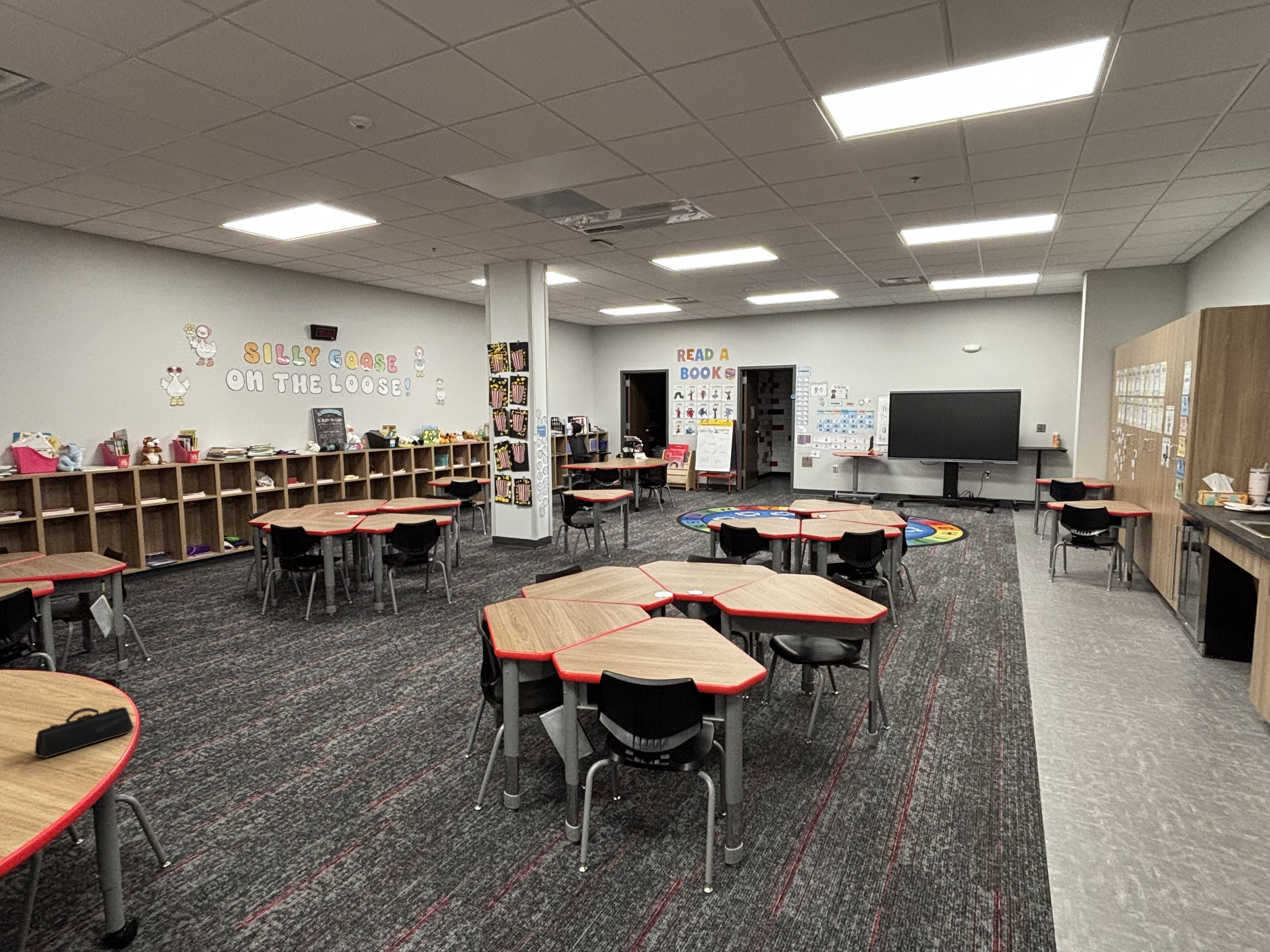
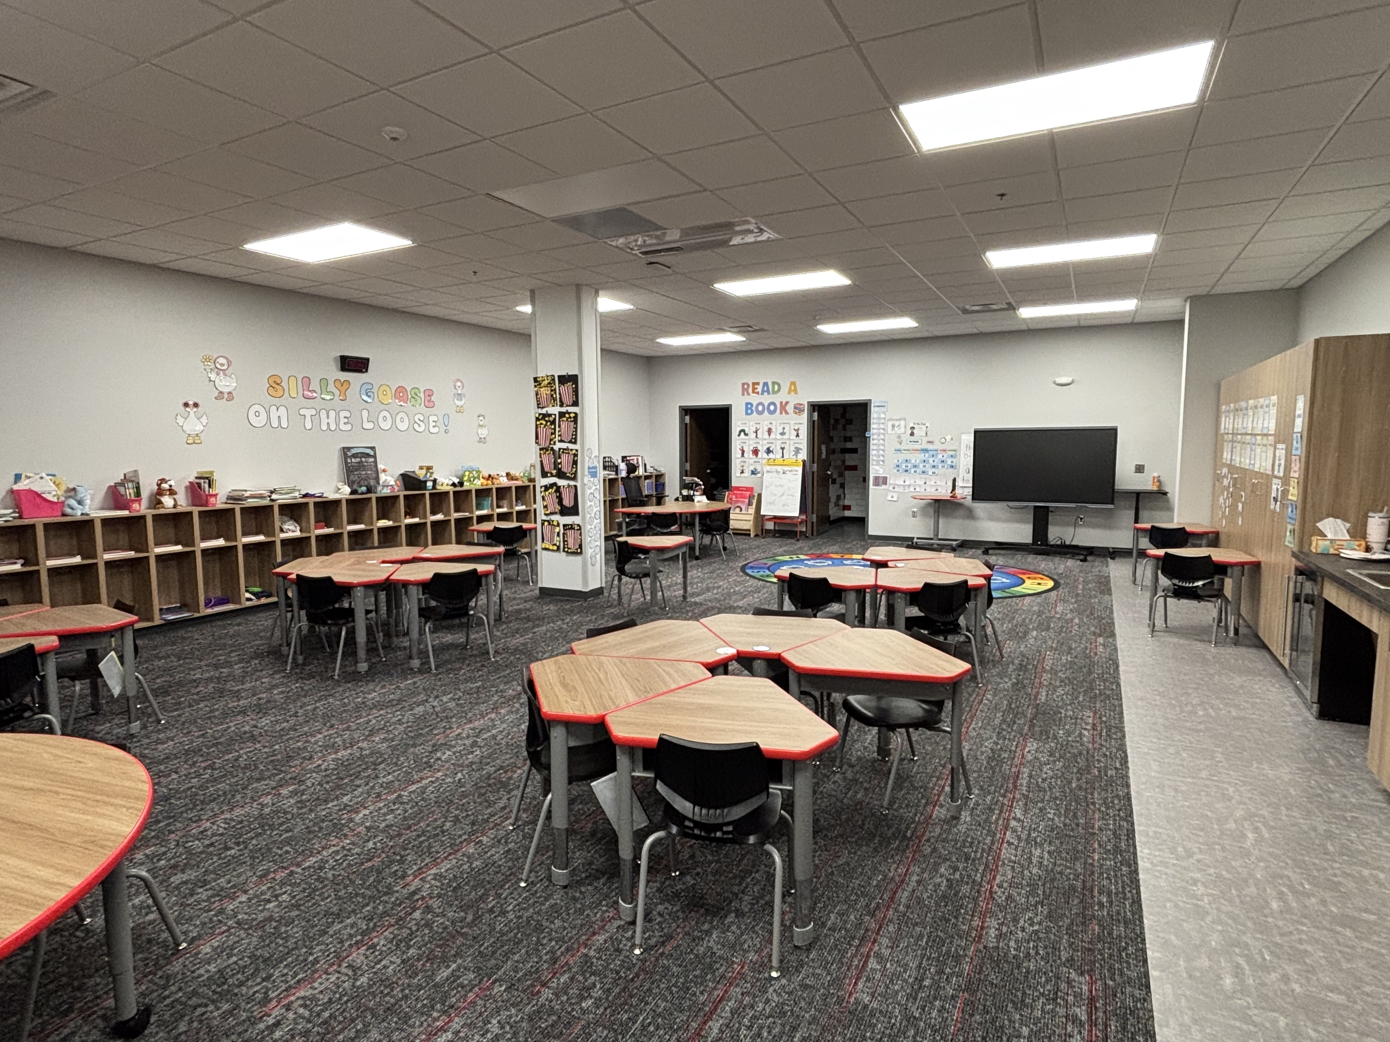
- calendar (807, 460)
- pencil case (85, 724)
